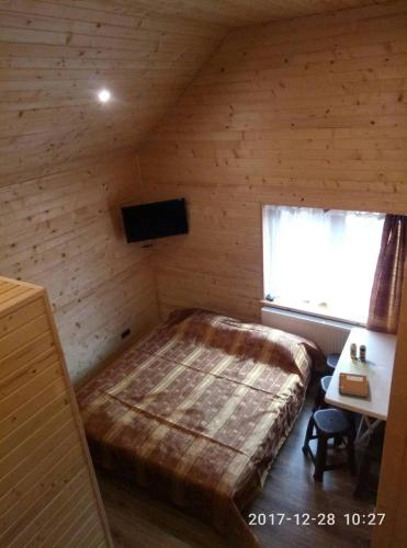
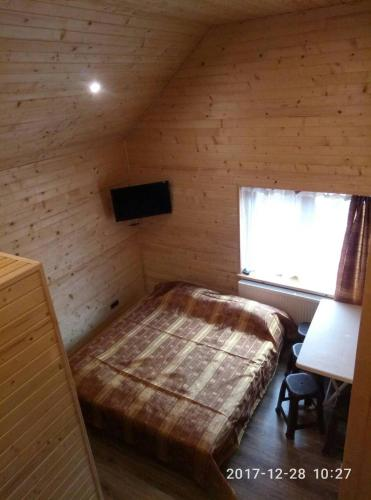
- notebook (352, 384)
- candle (361, 351)
